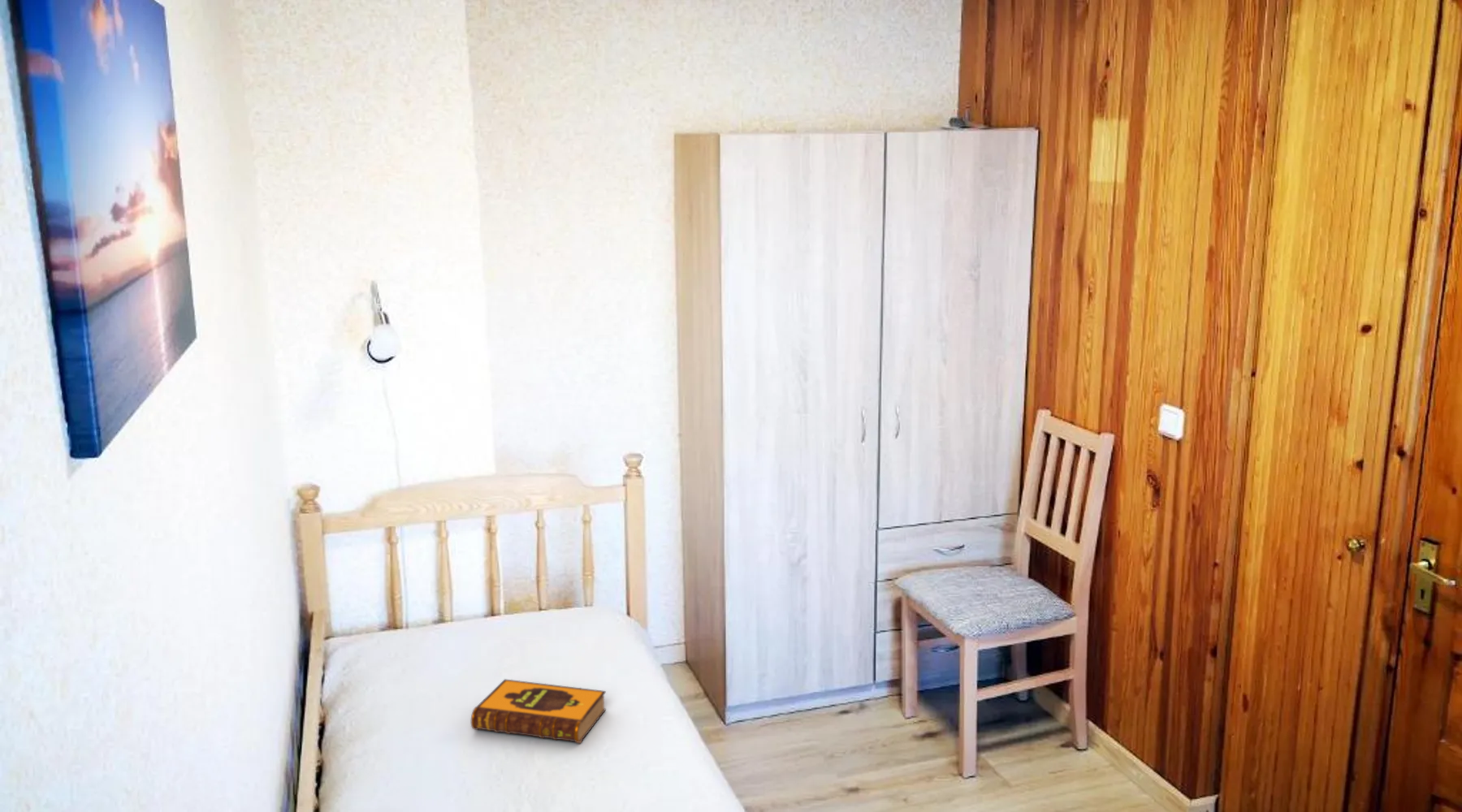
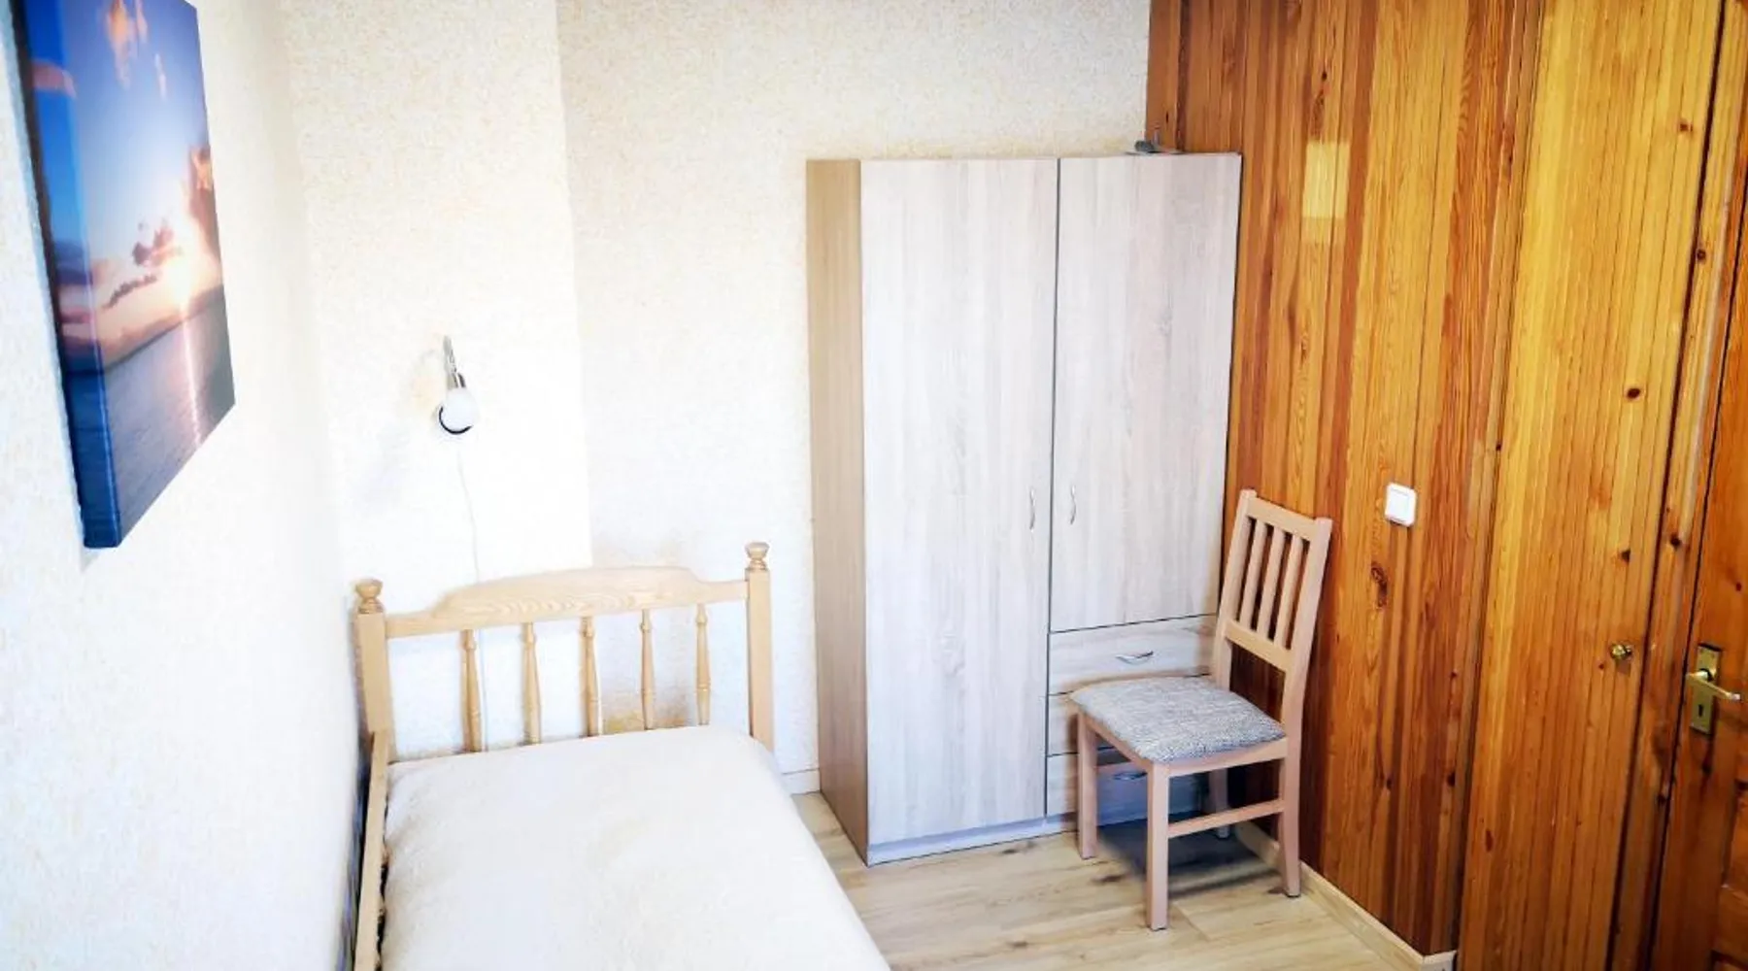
- hardback book (539, 710)
